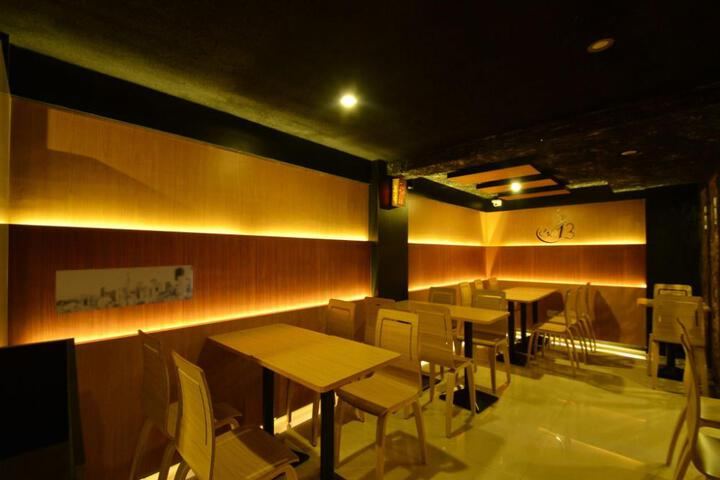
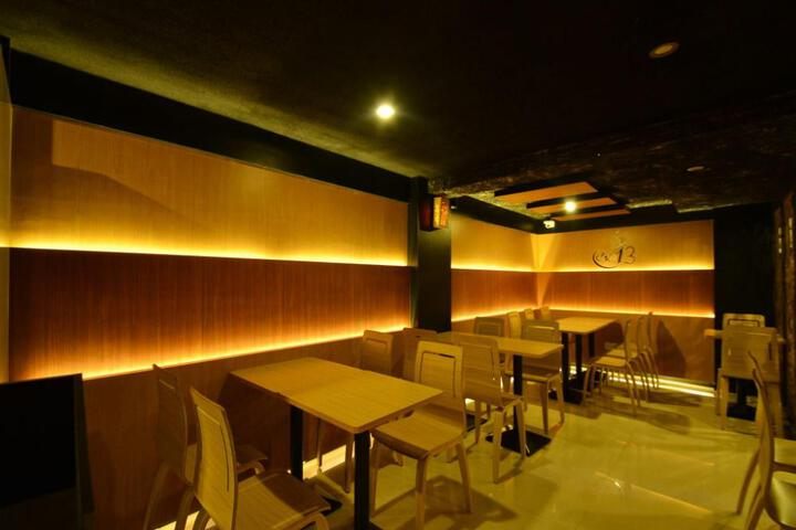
- wall art (132, 286)
